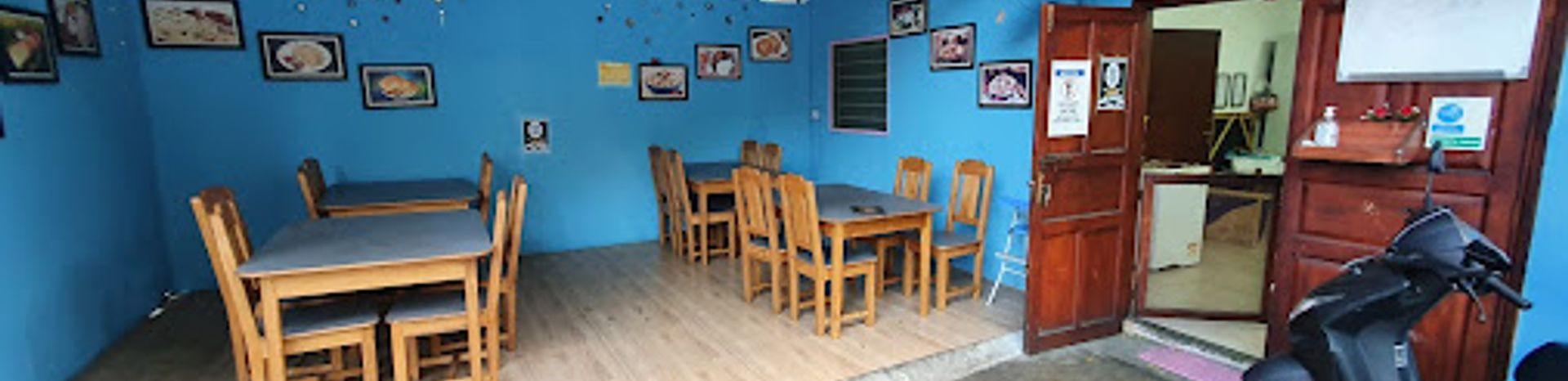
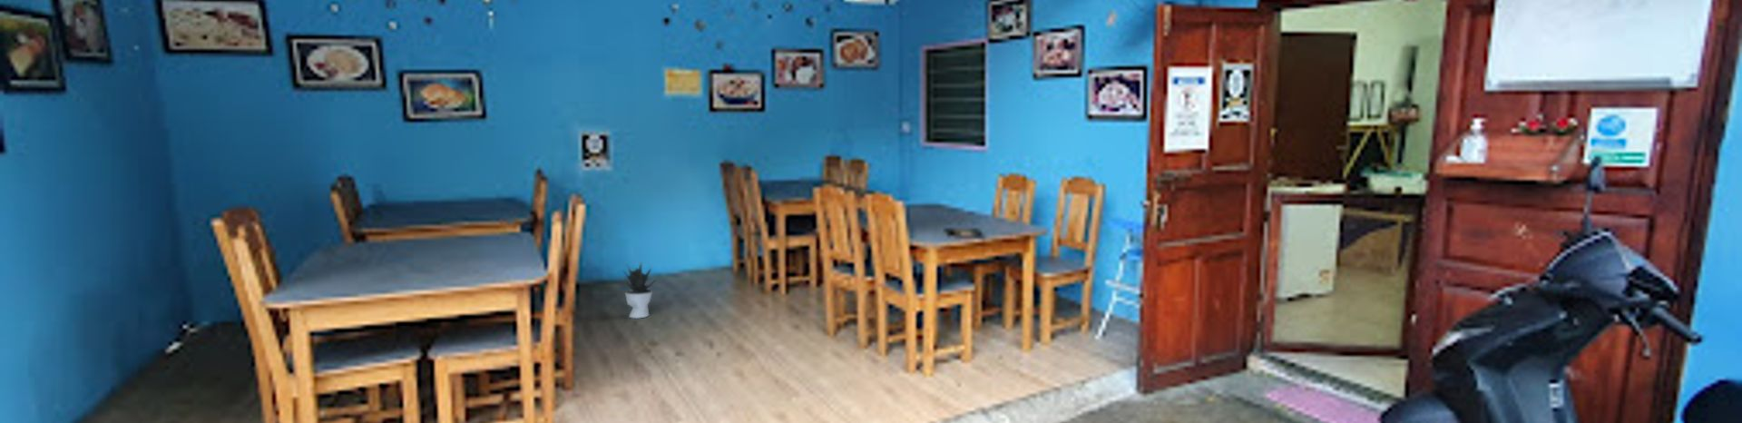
+ potted plant (635, 289)
